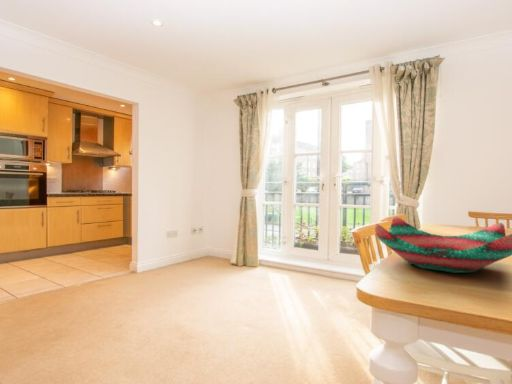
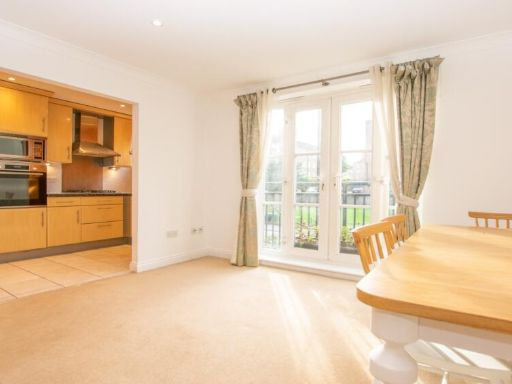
- decorative bowl (440, 244)
